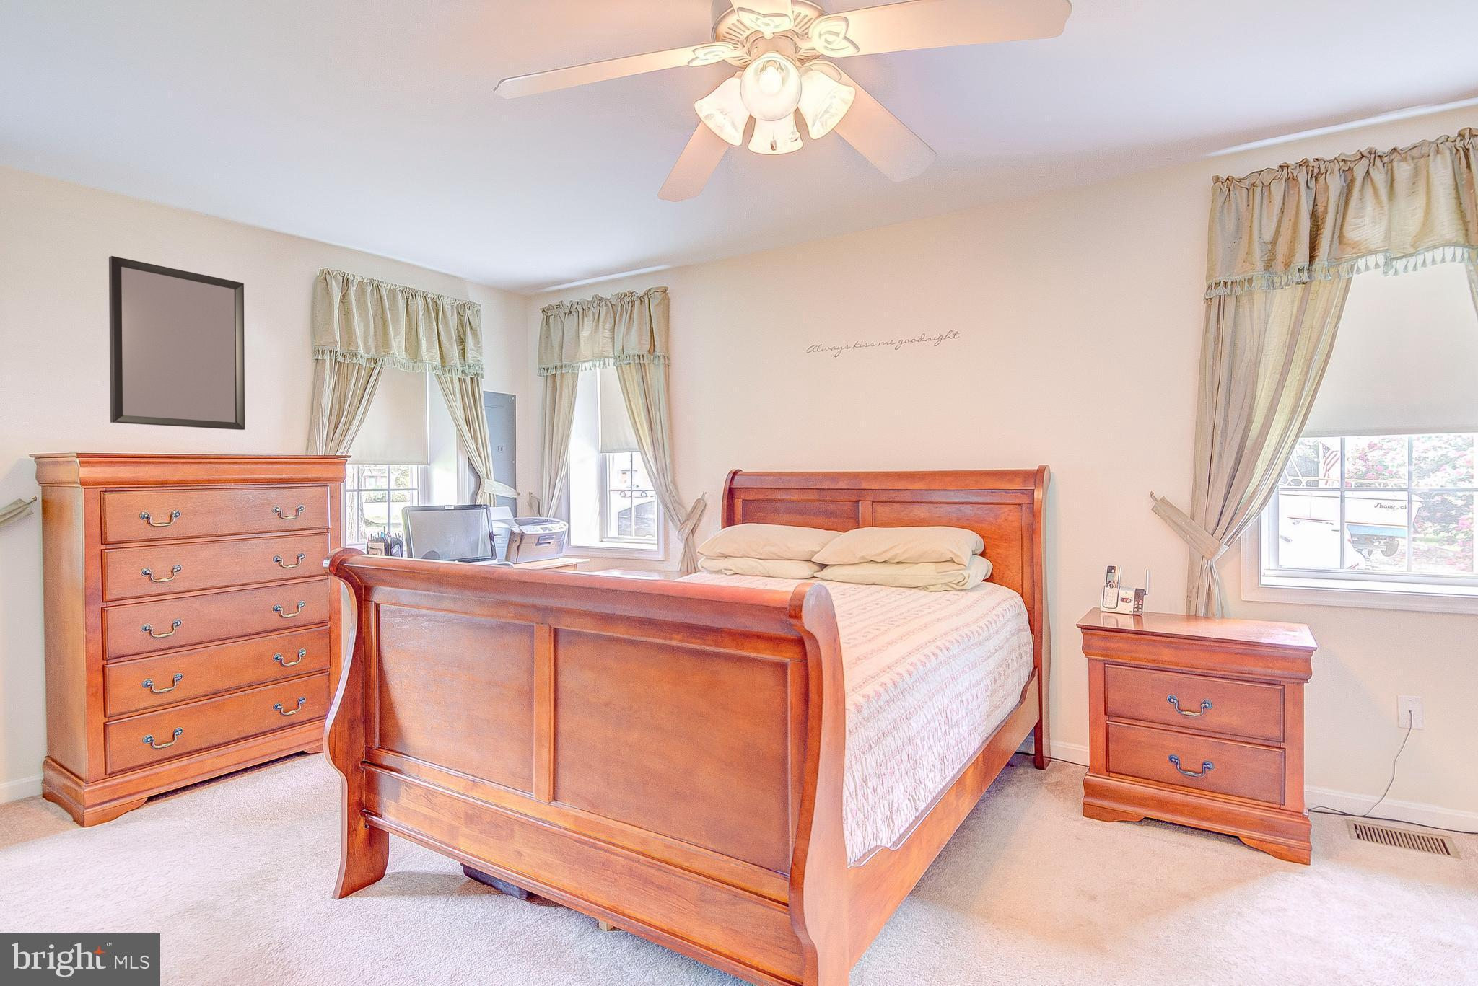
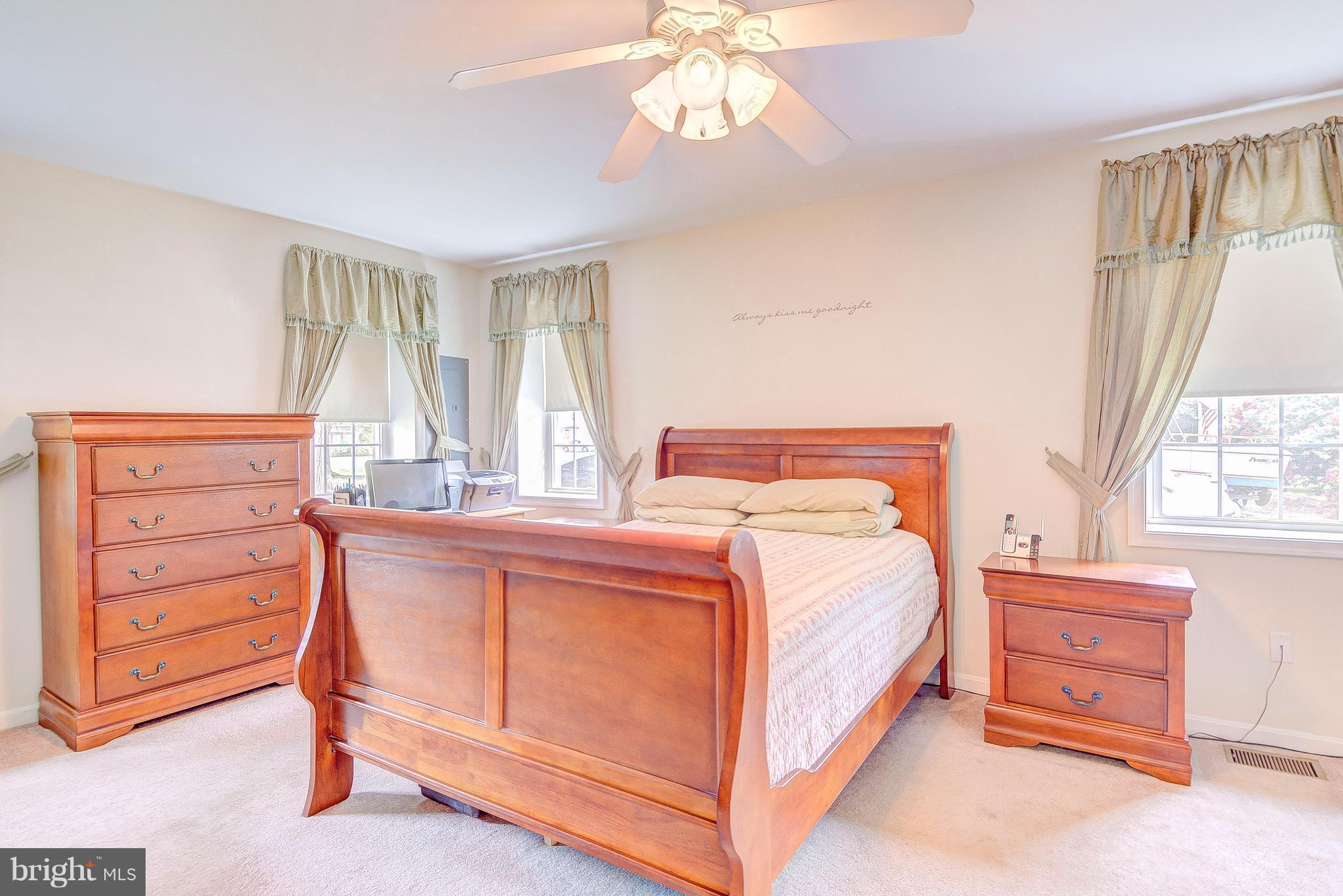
- home mirror (180, 349)
